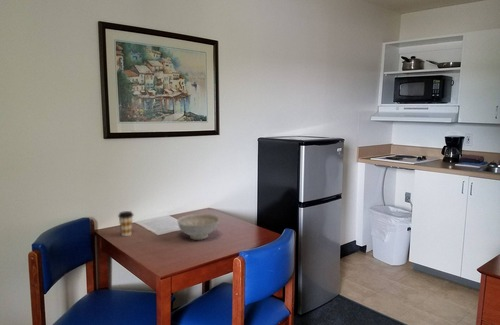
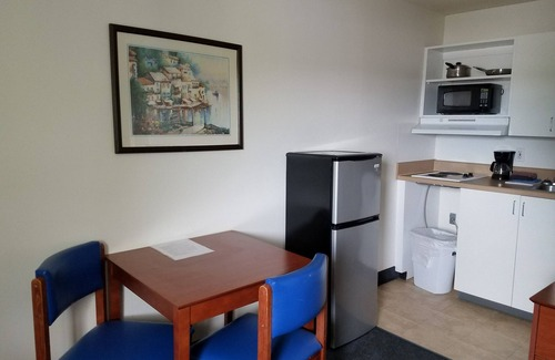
- coffee cup (126, 223)
- decorative bowl (198, 227)
